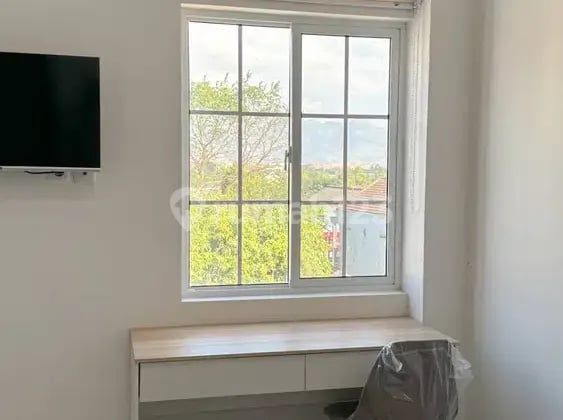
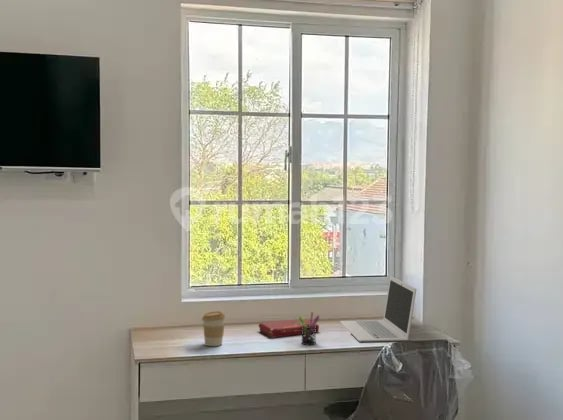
+ coffee cup (213, 328)
+ pen holder (307, 328)
+ laptop (385, 306)
+ book (288, 327)
